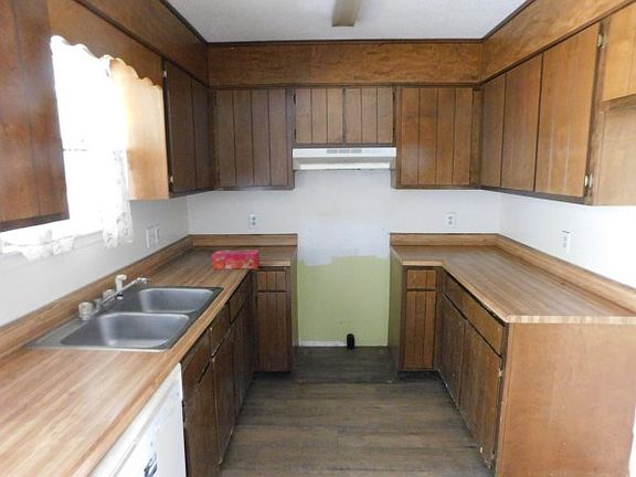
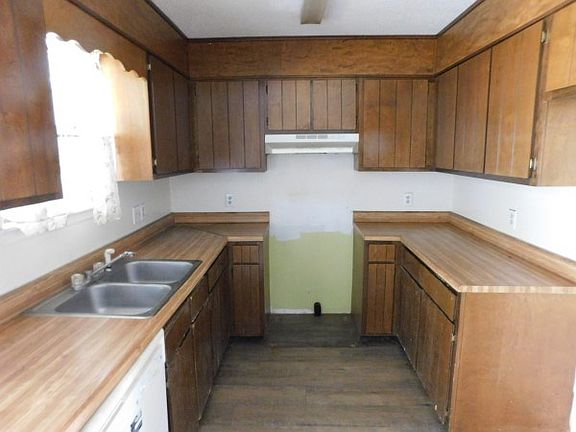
- tissue box (236, 258)
